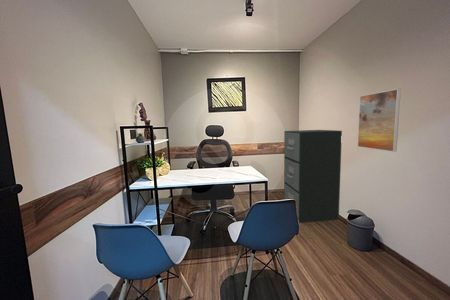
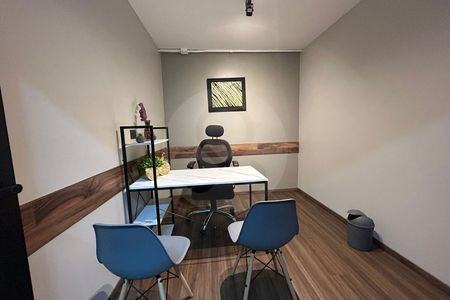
- filing cabinet (308, 172)
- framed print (376, 121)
